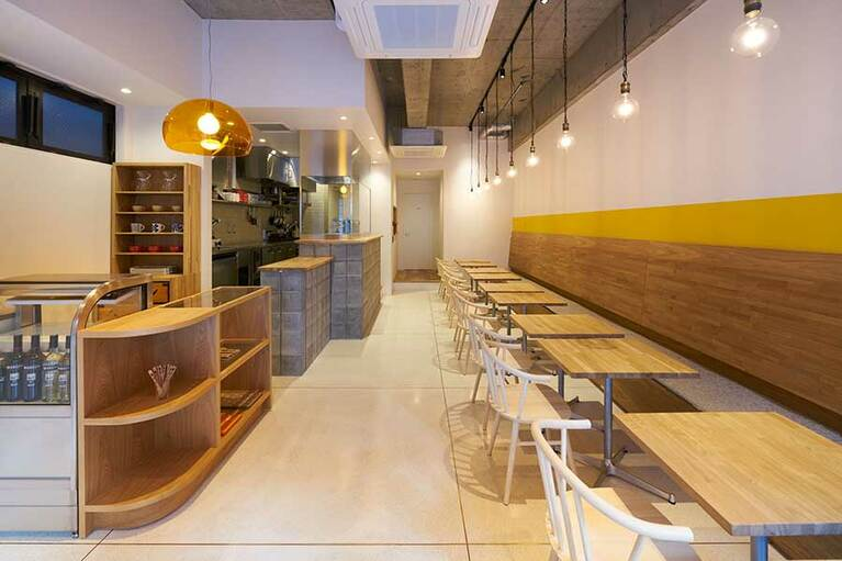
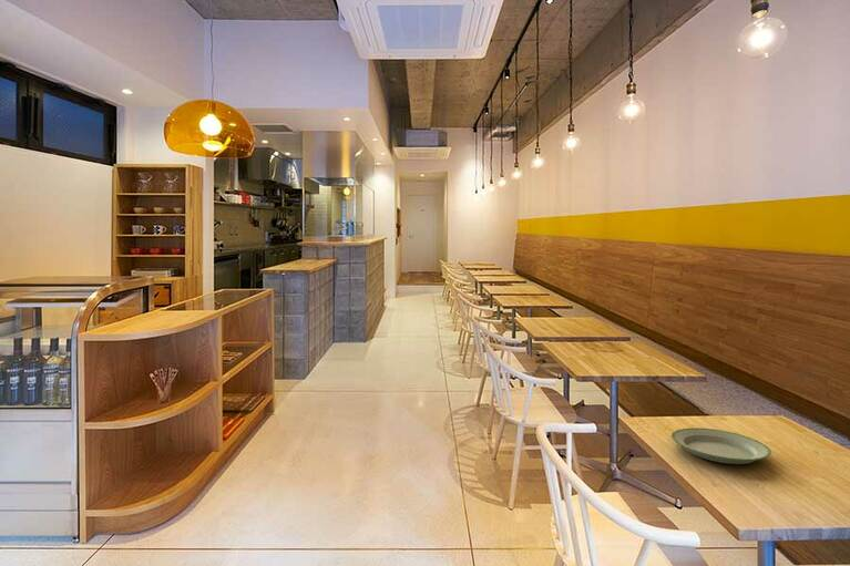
+ plate (718, 446)
